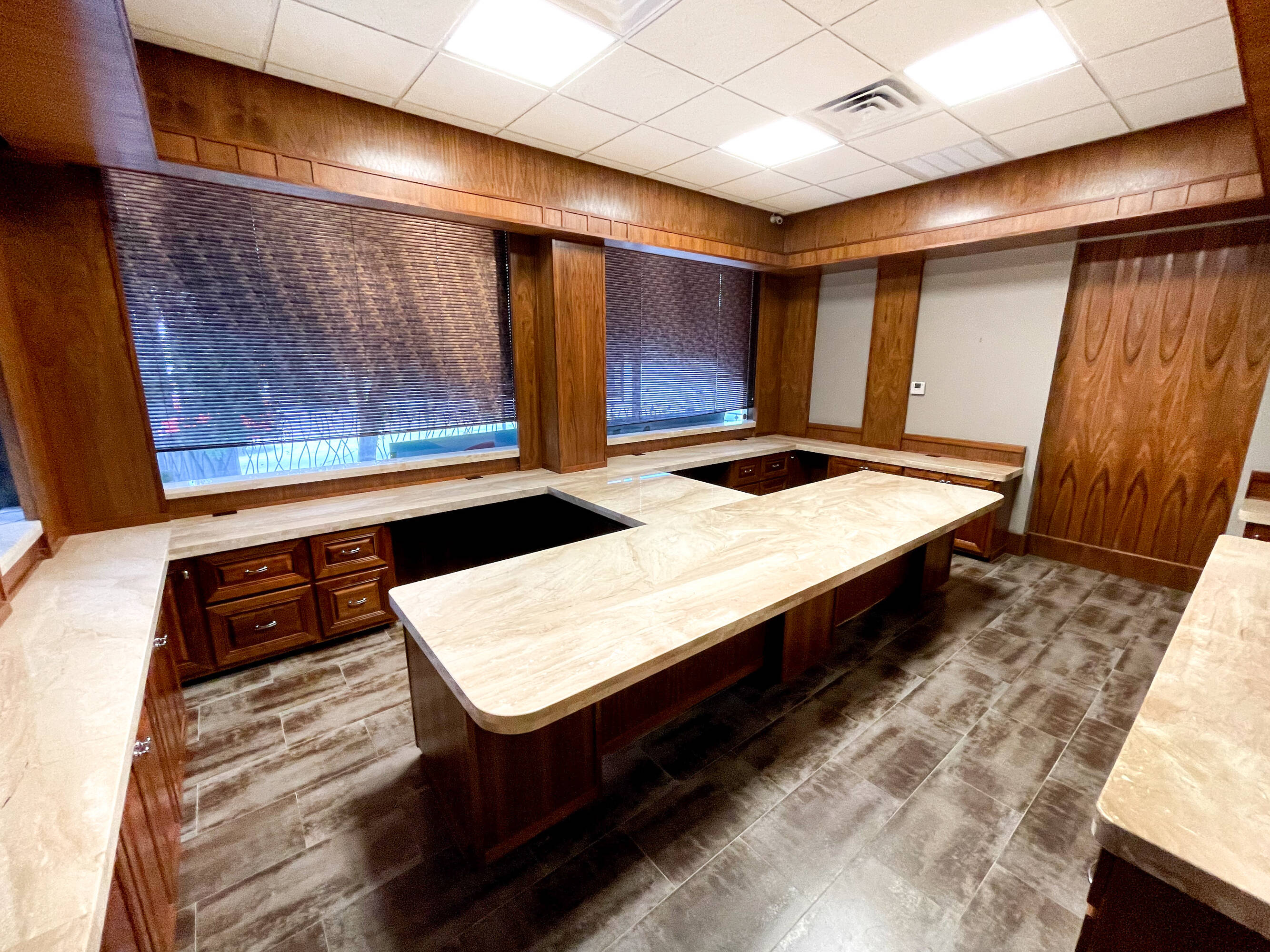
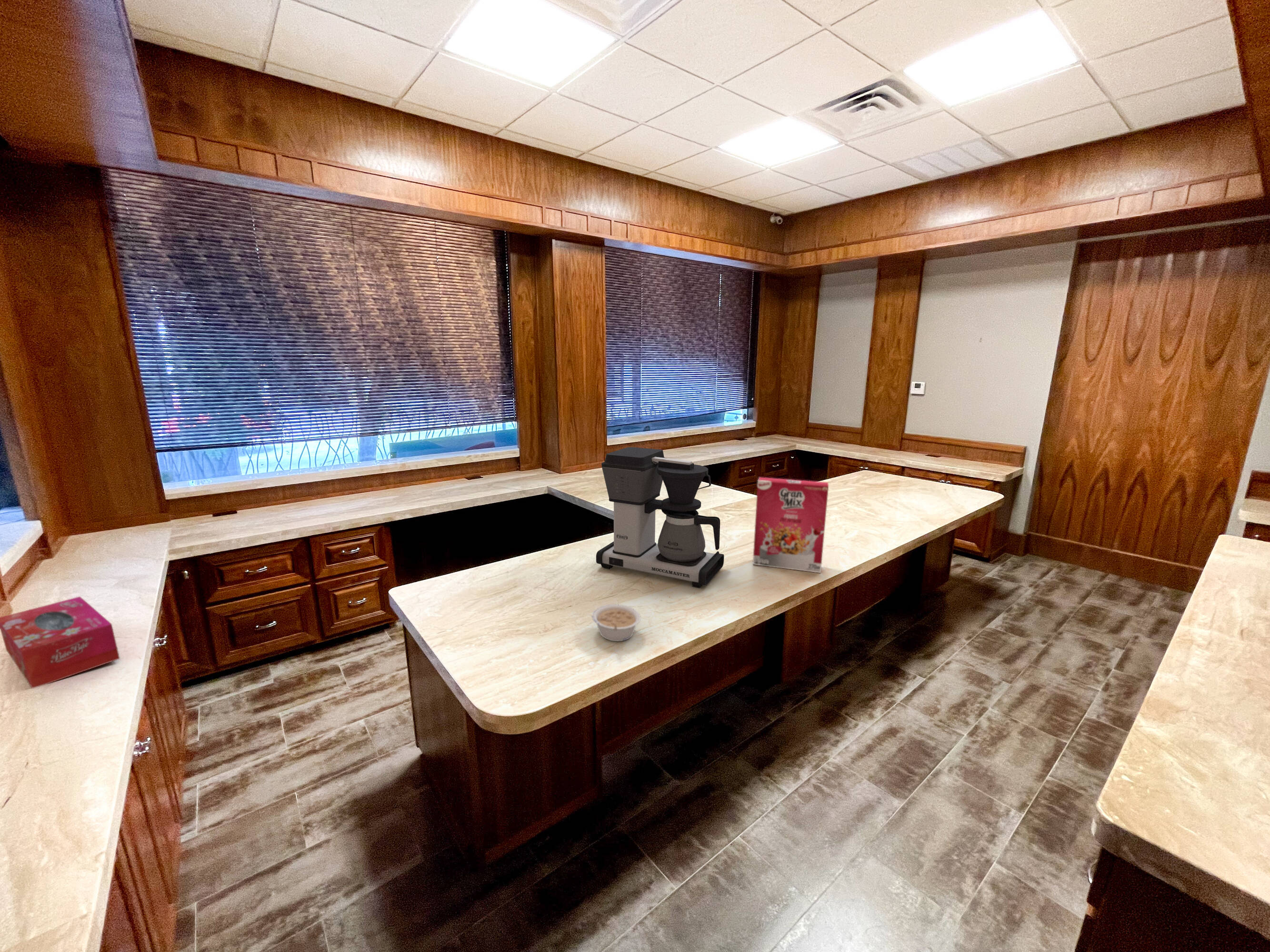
+ coffee maker (663, 512)
+ cereal box (790, 524)
+ legume (617, 623)
+ tissue box (58, 638)
